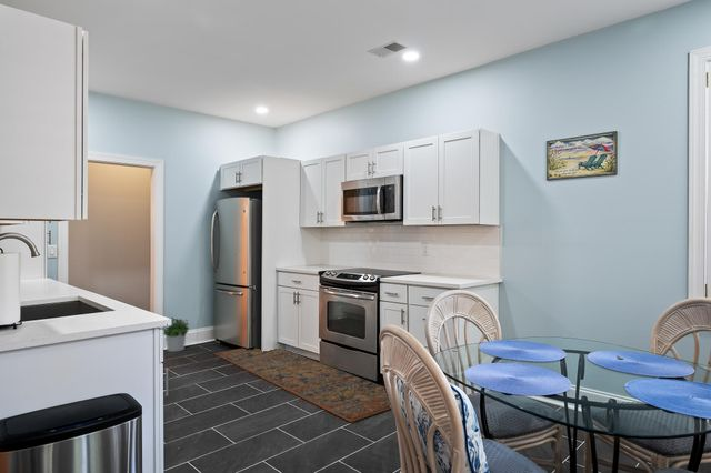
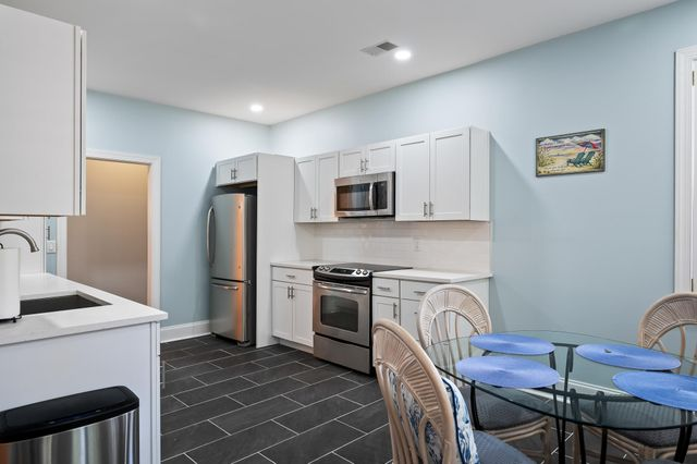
- potted plant (174, 333)
- rug (299, 372)
